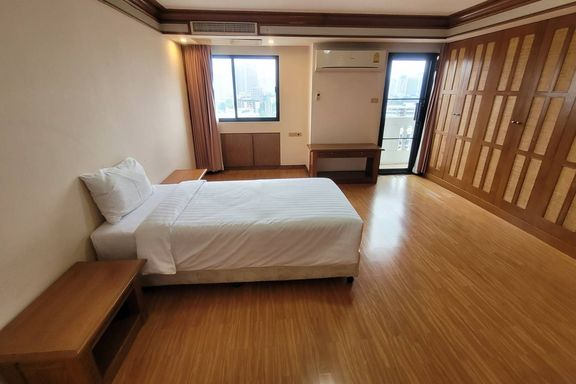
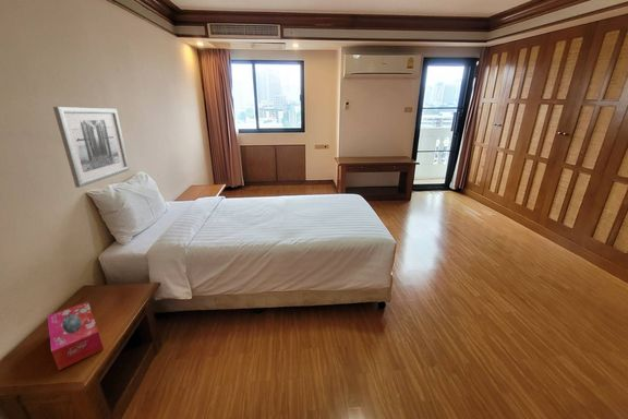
+ wall art (98, 144)
+ tissue box (74, 332)
